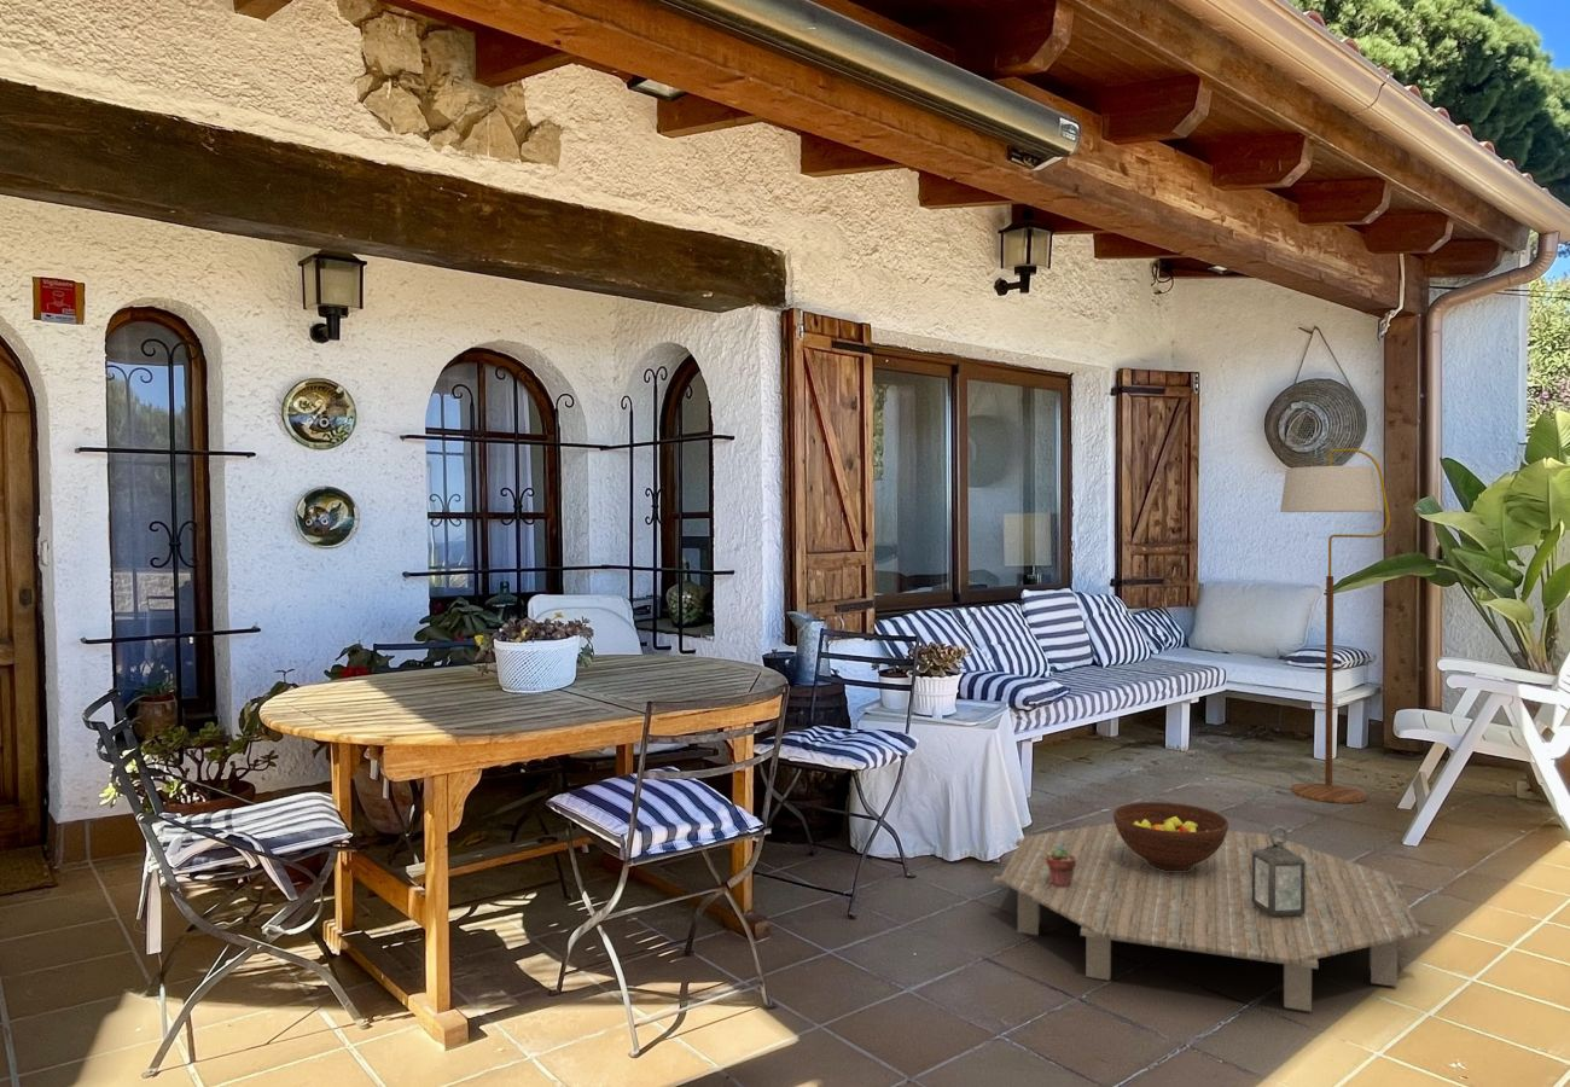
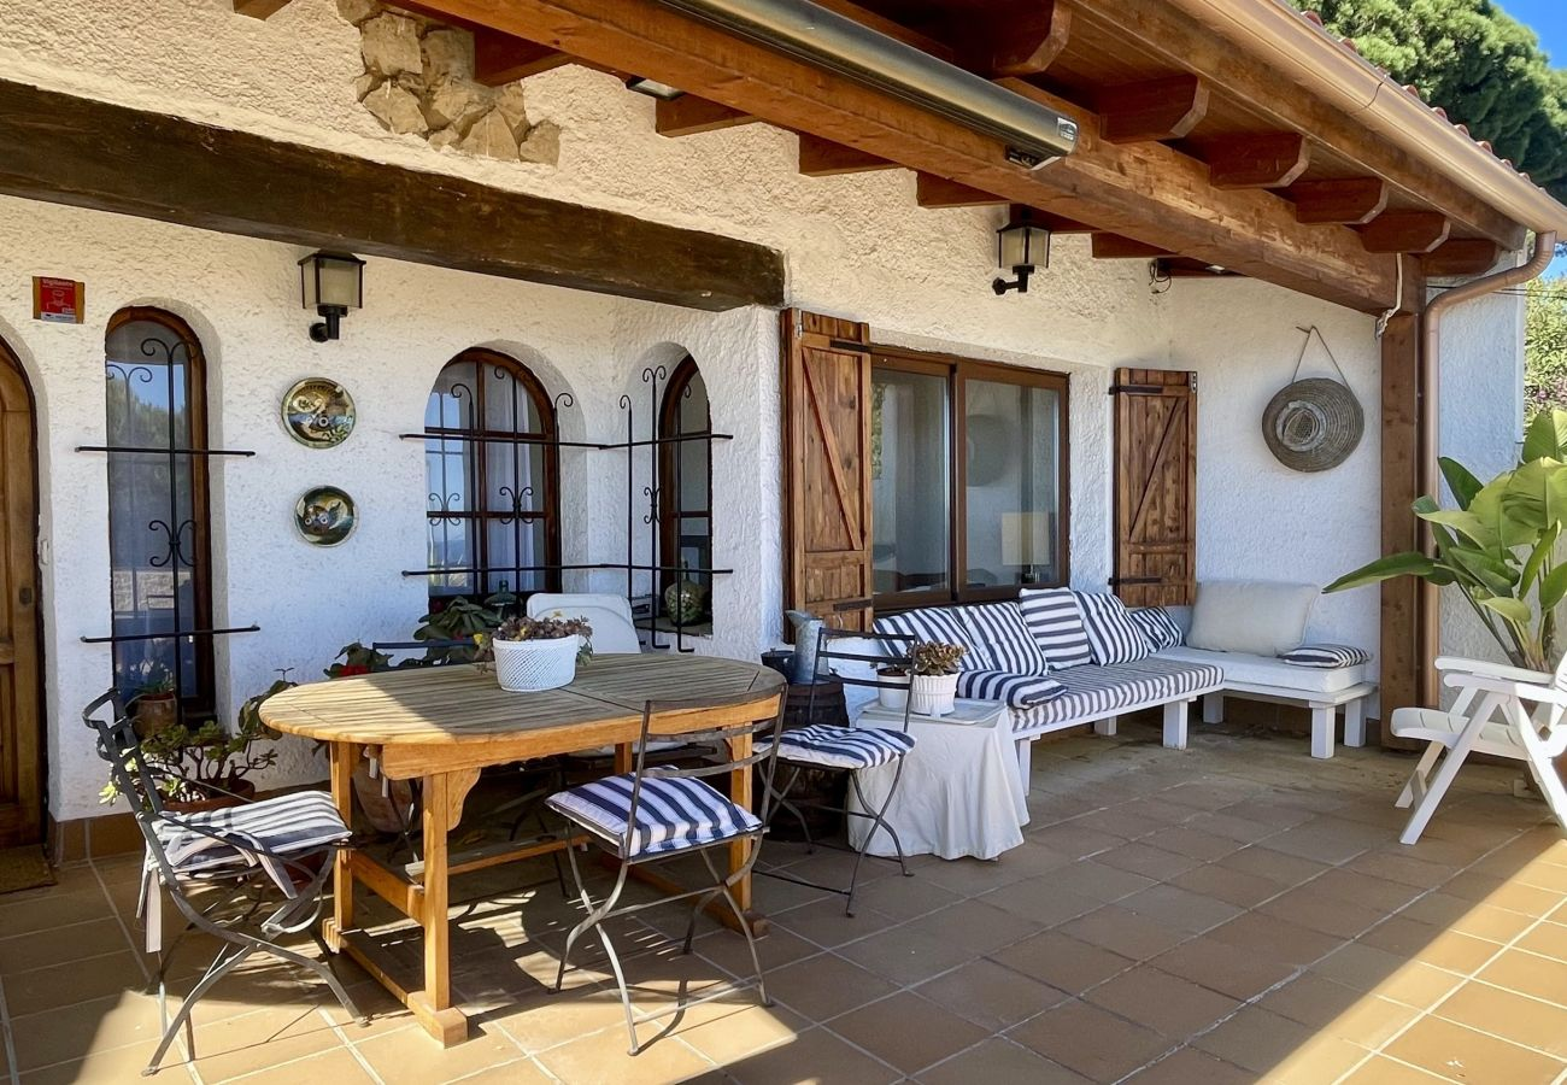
- lantern (1278, 867)
- floor lamp (1332, 622)
- coffee table (1196, 901)
- fruit bowl (1169, 841)
- potted succulent (1060, 864)
